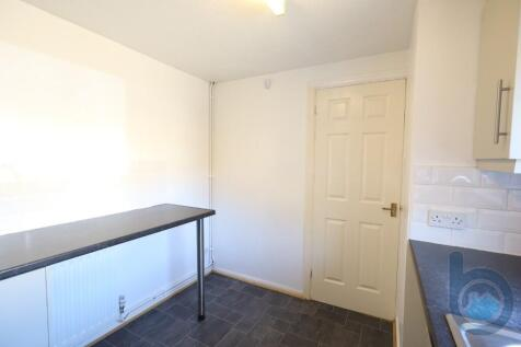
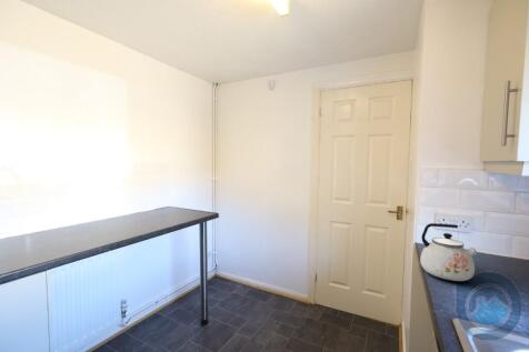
+ kettle (447, 249)
